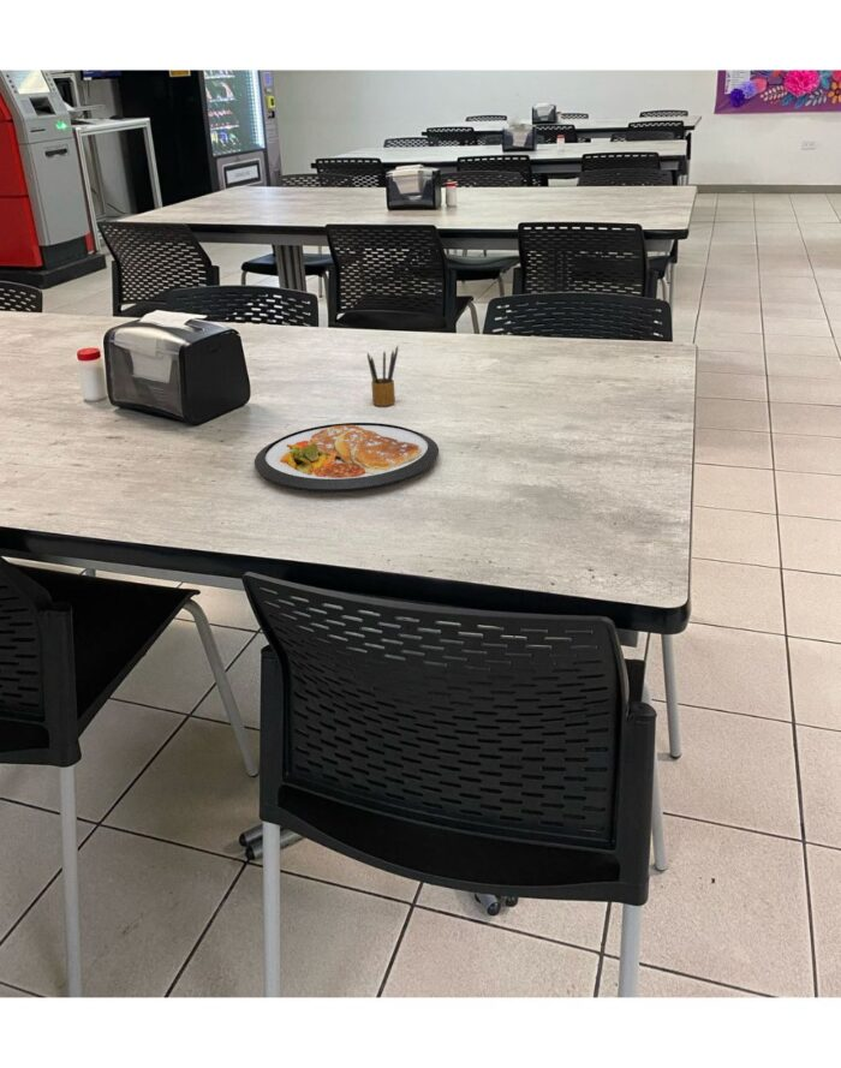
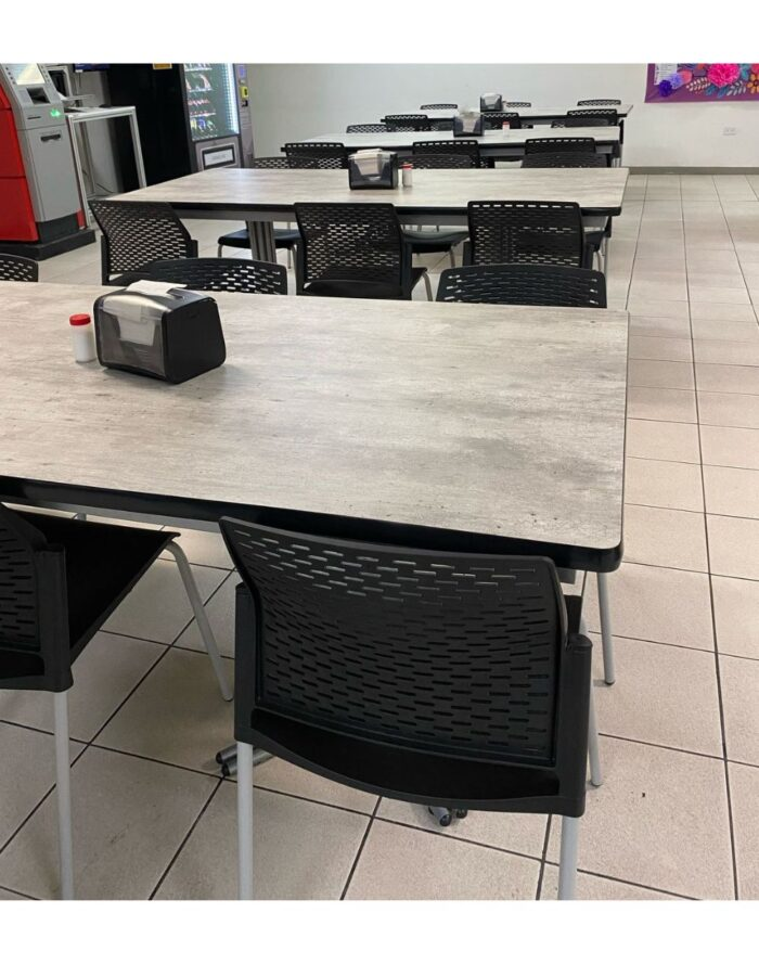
- dish (346, 449)
- pencil box (383, 376)
